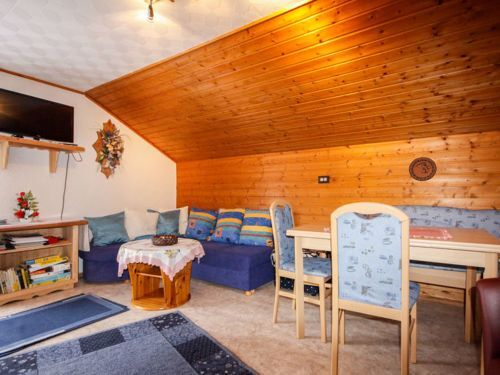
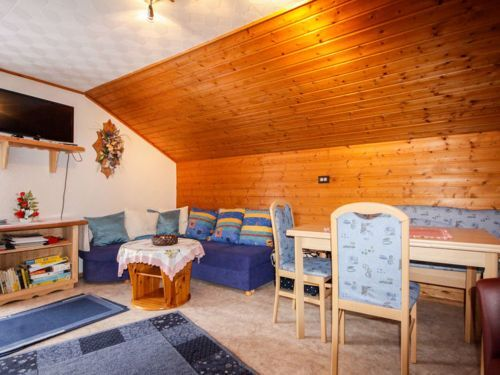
- decorative plate (422, 169)
